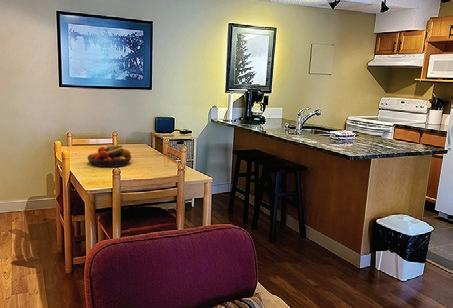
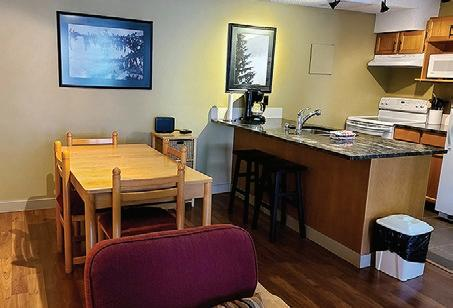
- fruit bowl (109, 154)
